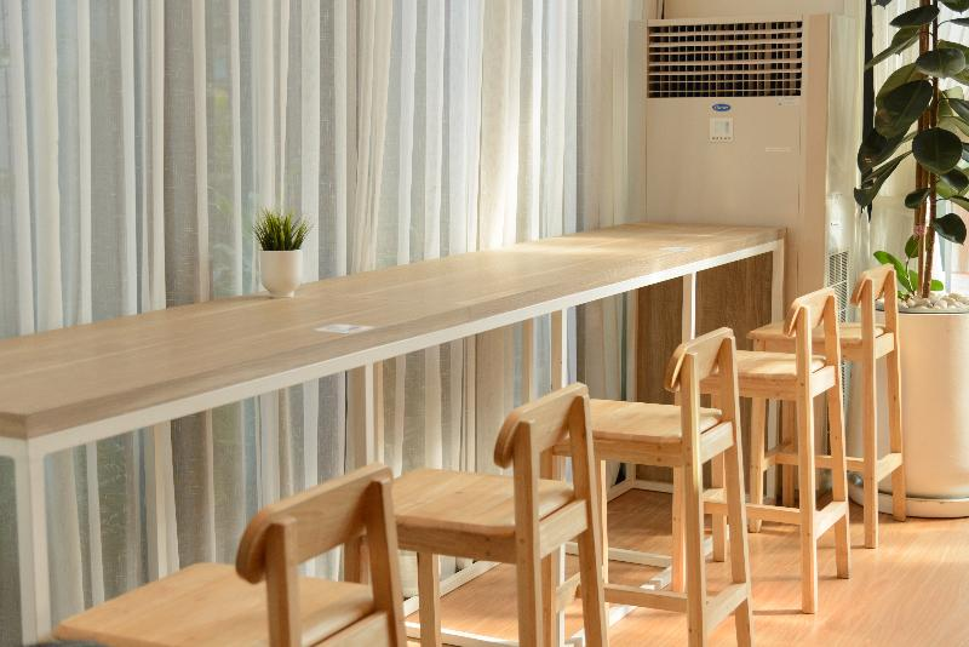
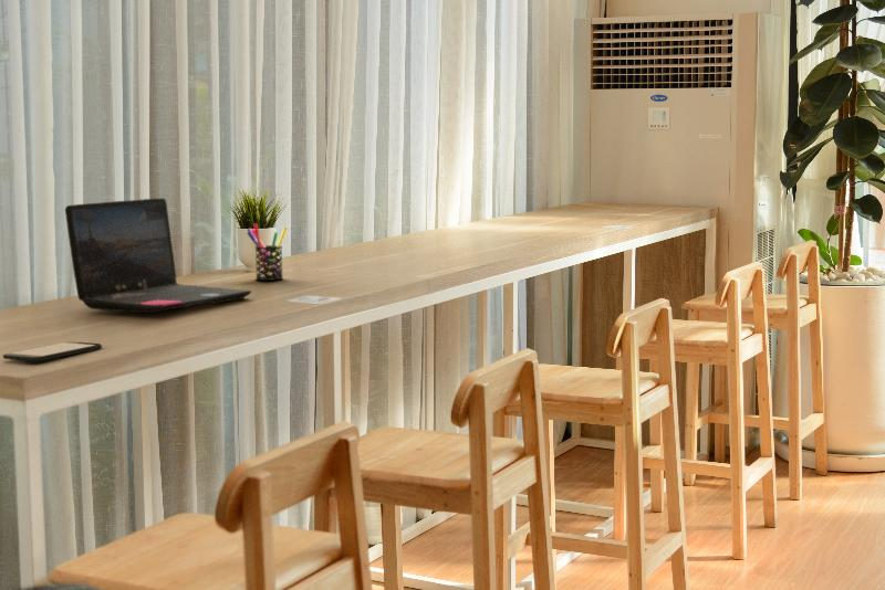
+ pen holder (268, 251)
+ laptop (160, 252)
+ smartphone (53, 350)
